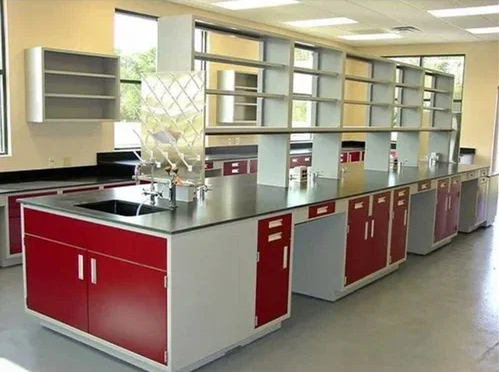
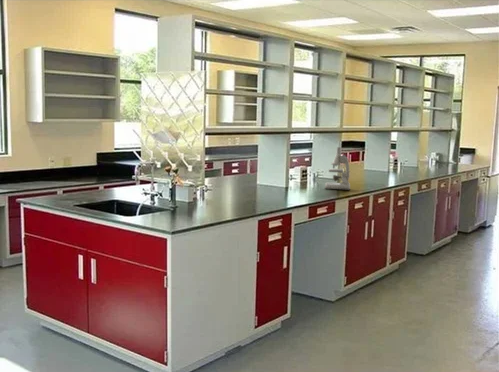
+ microscope (338, 169)
